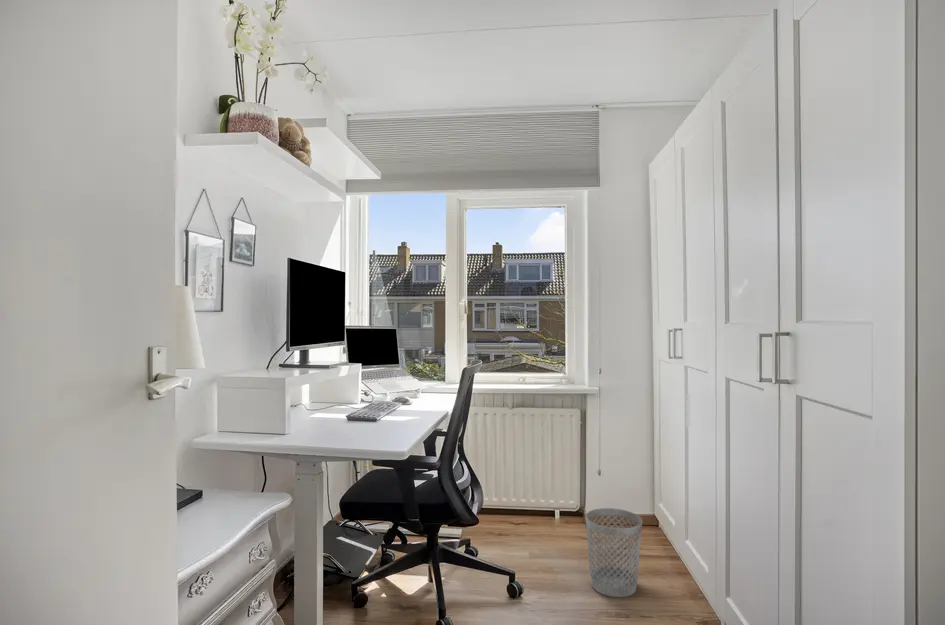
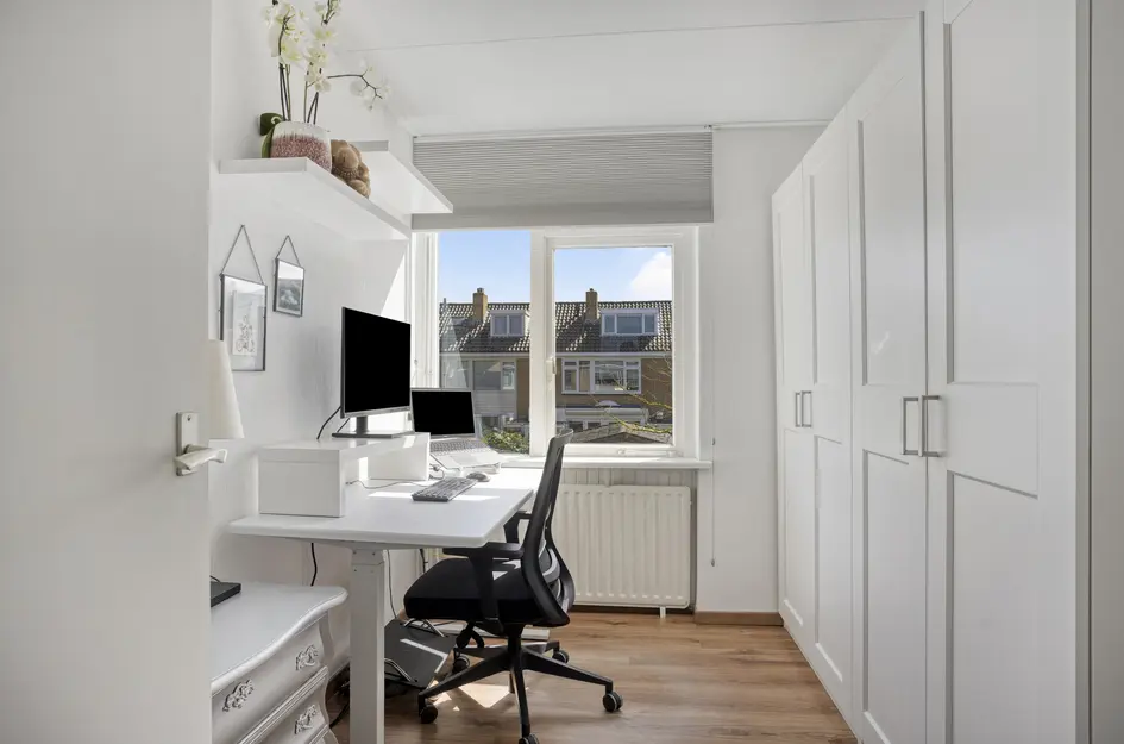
- wastebasket (613, 552)
